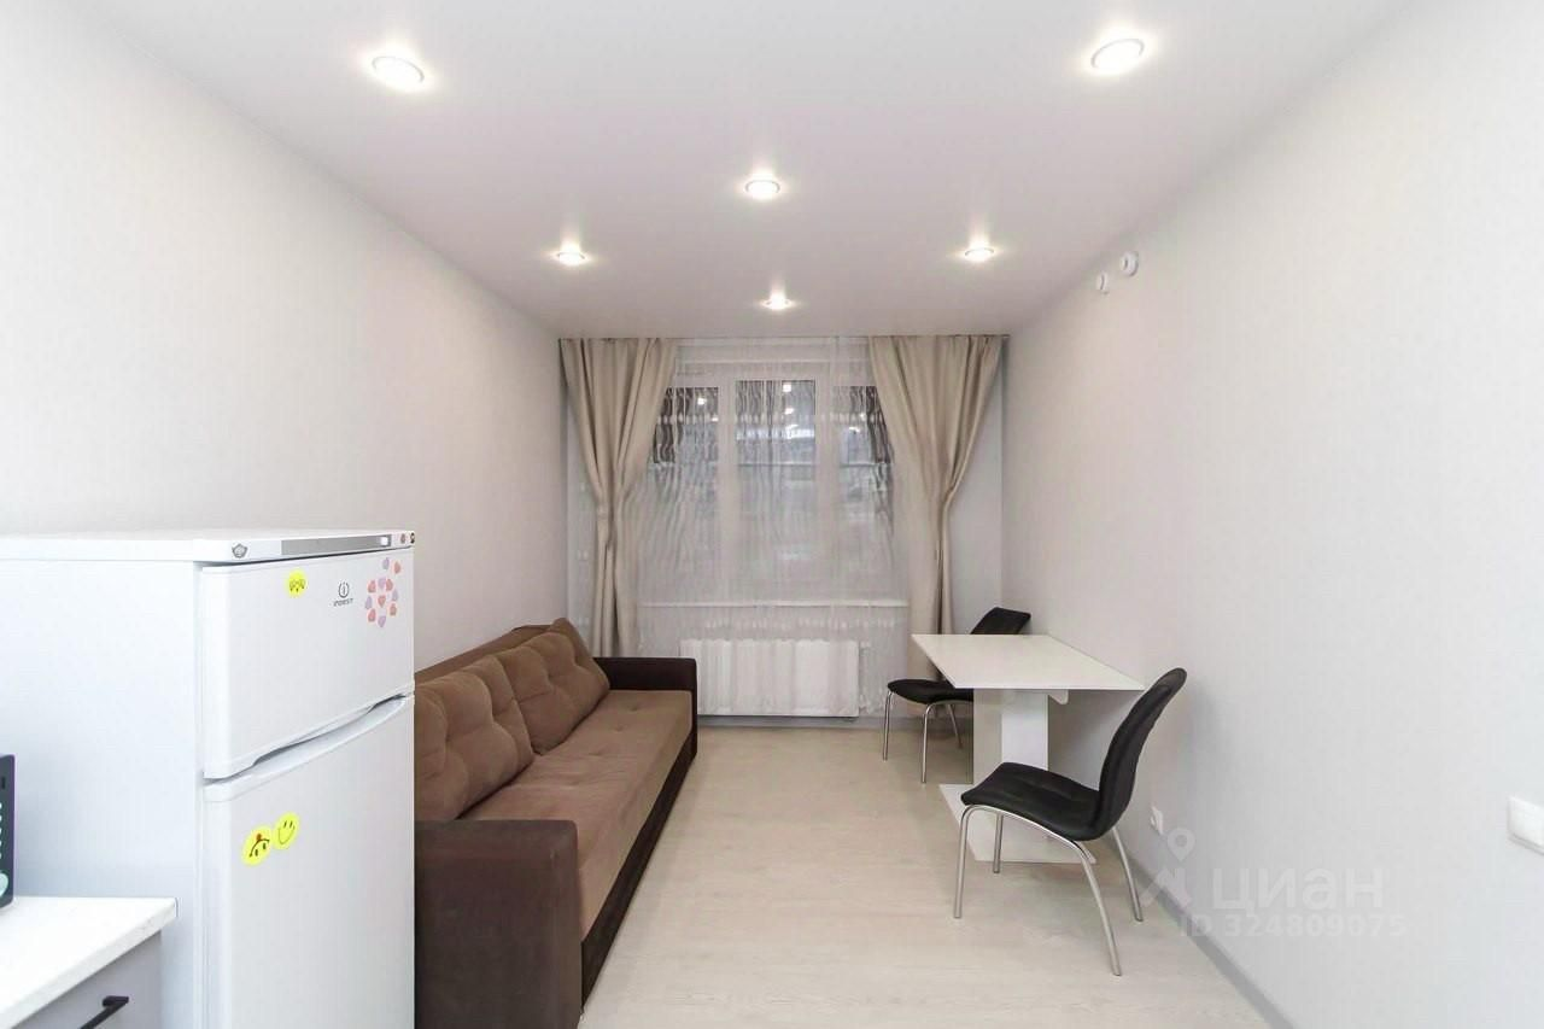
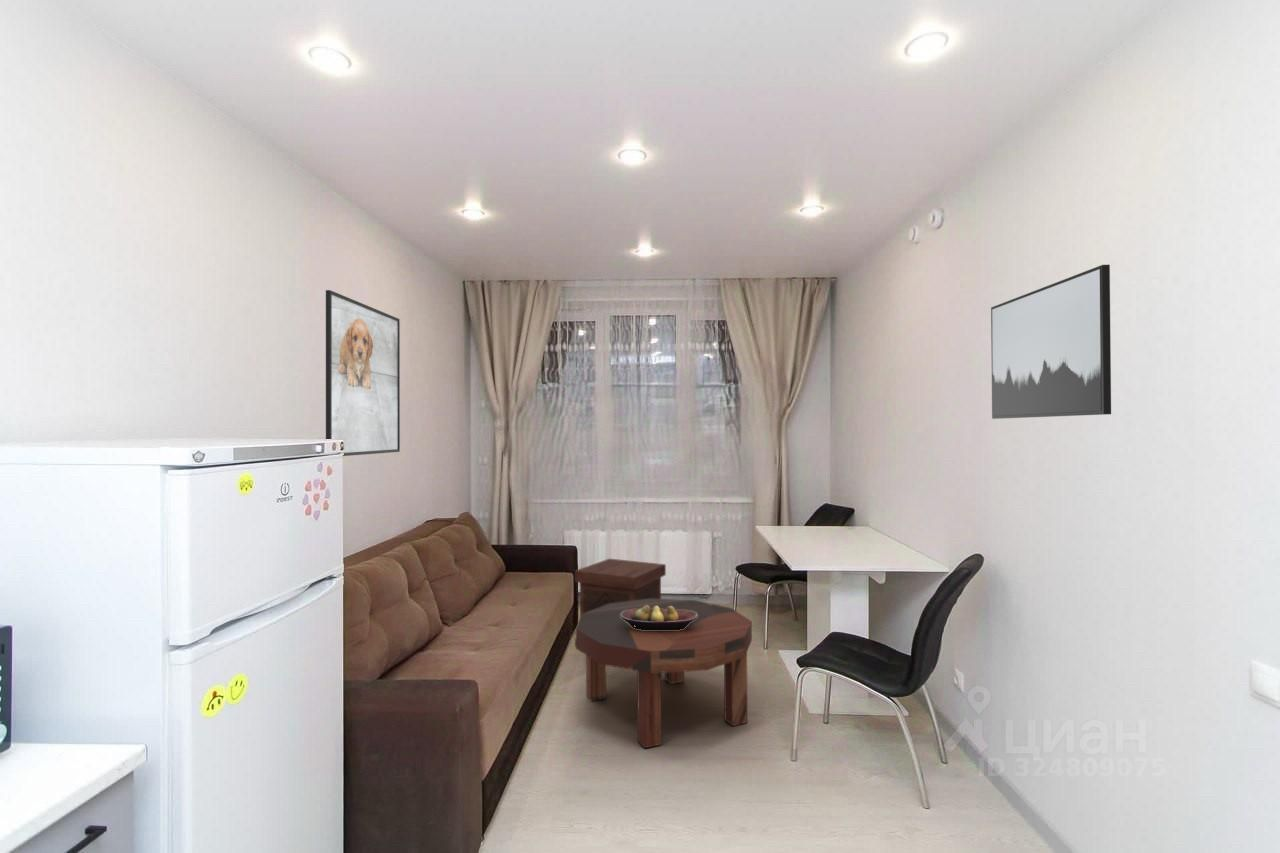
+ wall art (1042, 352)
+ fruit bowl (659, 615)
+ side table (621, 601)
+ coffee table (664, 665)
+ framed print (366, 380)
